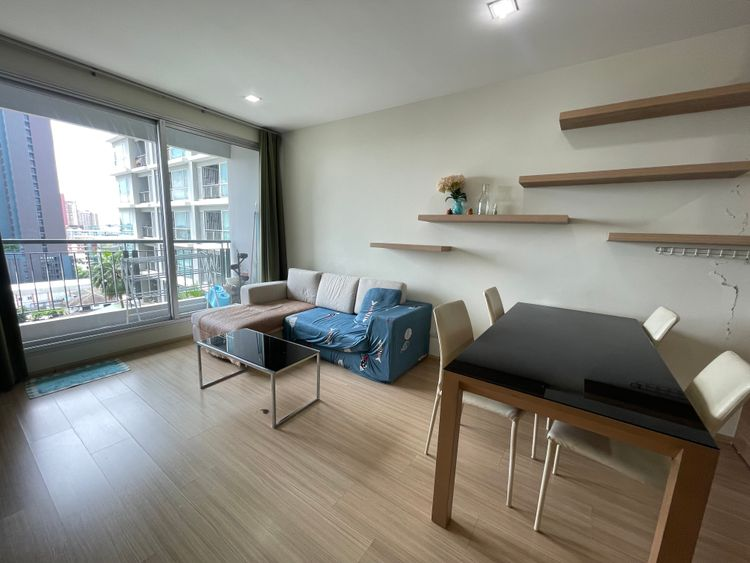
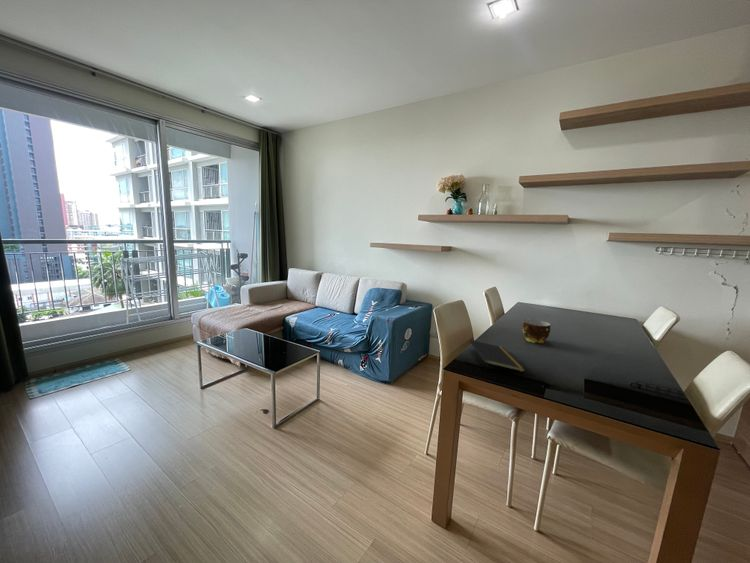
+ cup (535, 332)
+ notepad (495, 354)
